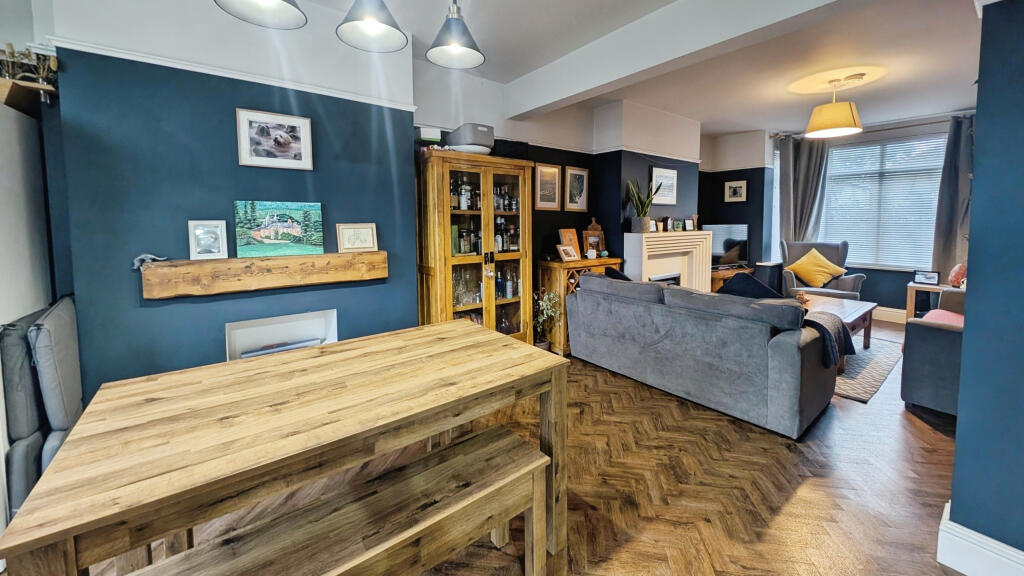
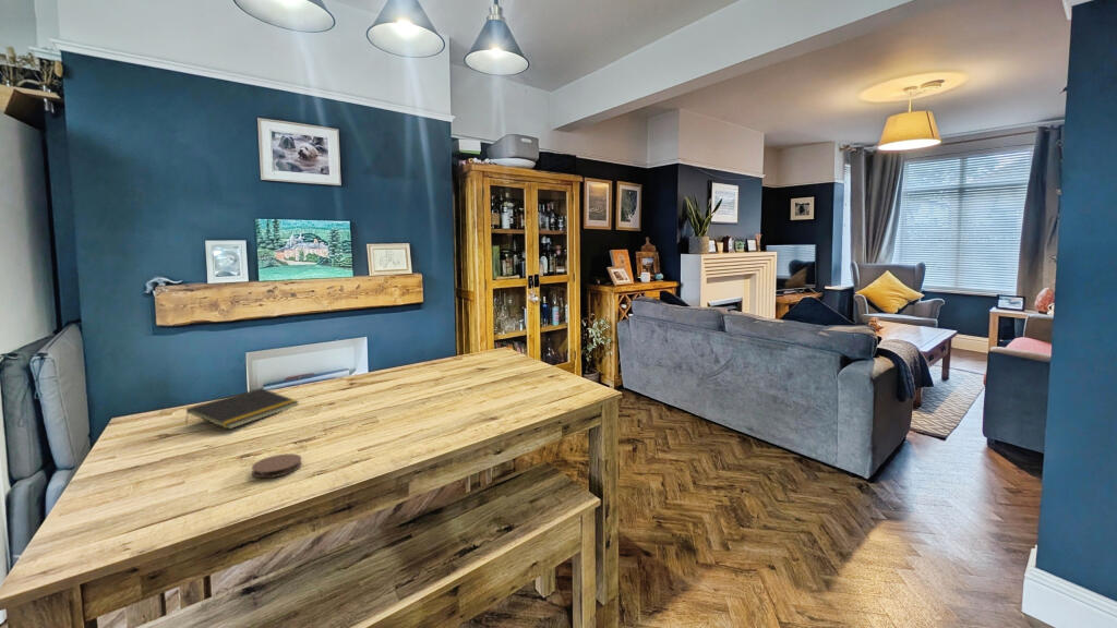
+ notepad (245, 407)
+ coaster (277, 464)
